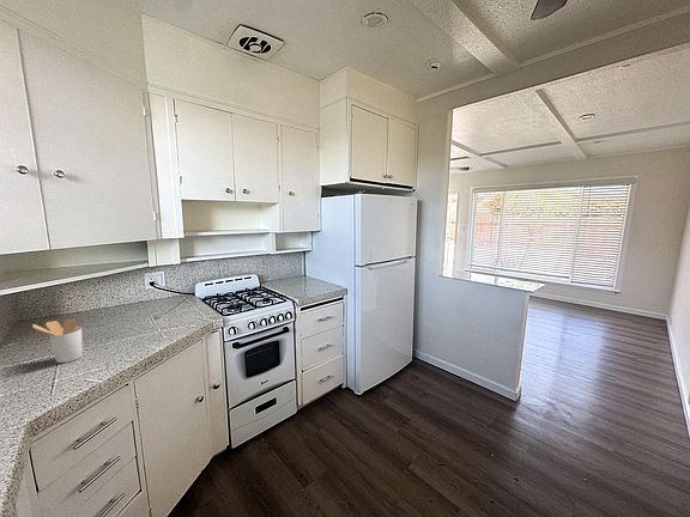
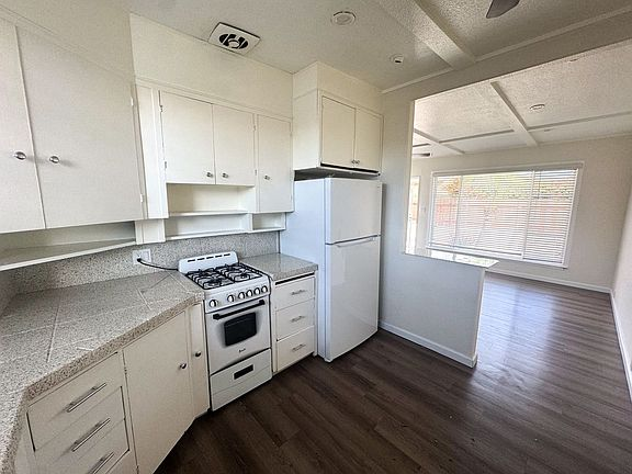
- utensil holder (59, 340)
